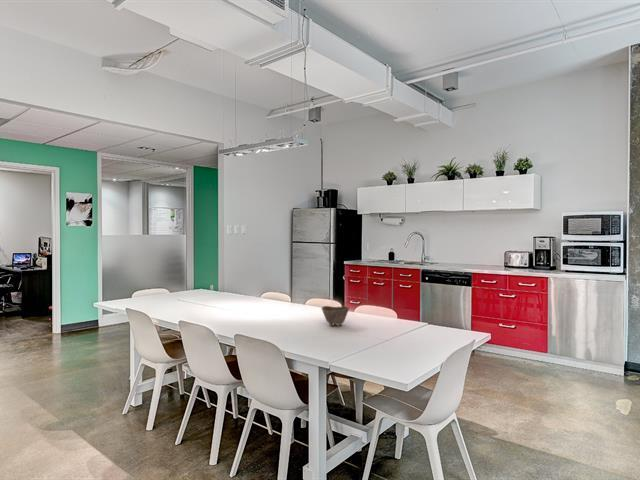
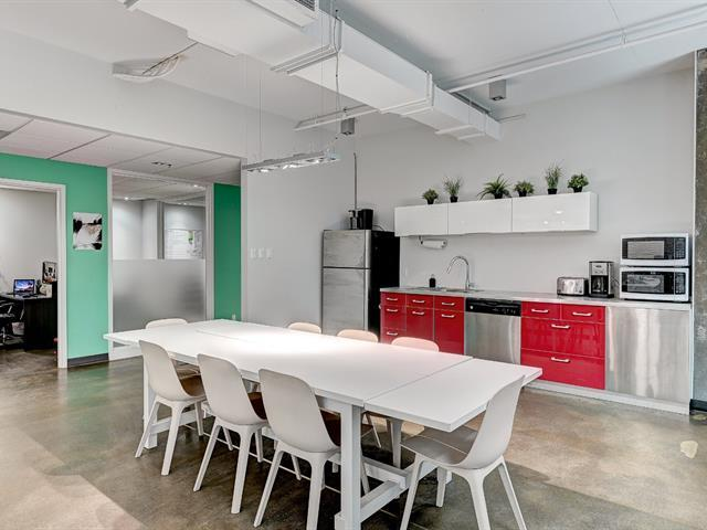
- bowl (335, 316)
